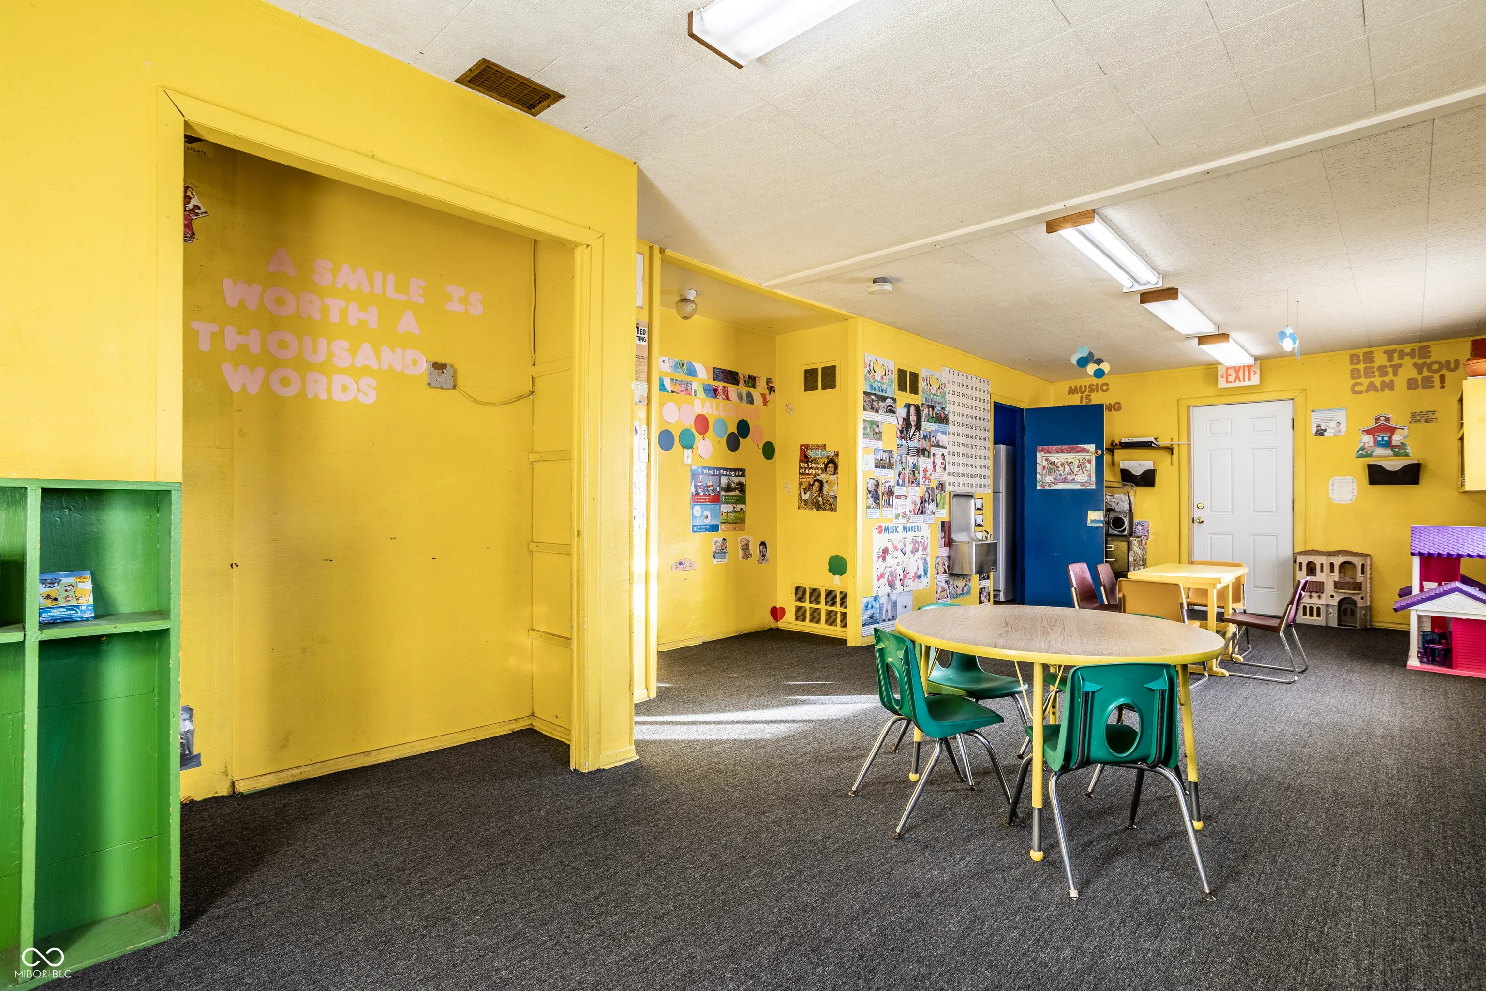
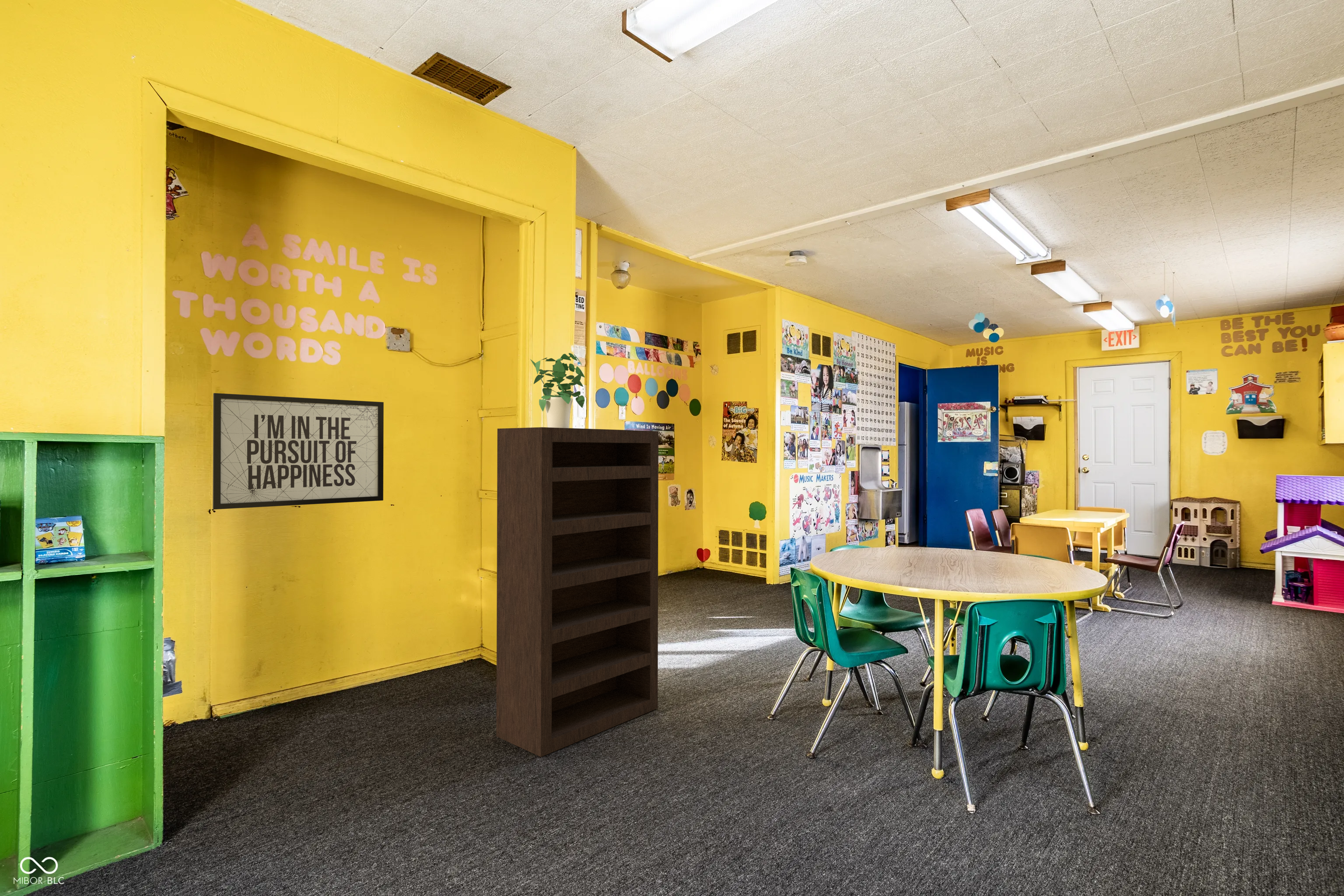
+ mirror (305, 451)
+ potted plant (560, 392)
+ shelving unit (581, 575)
